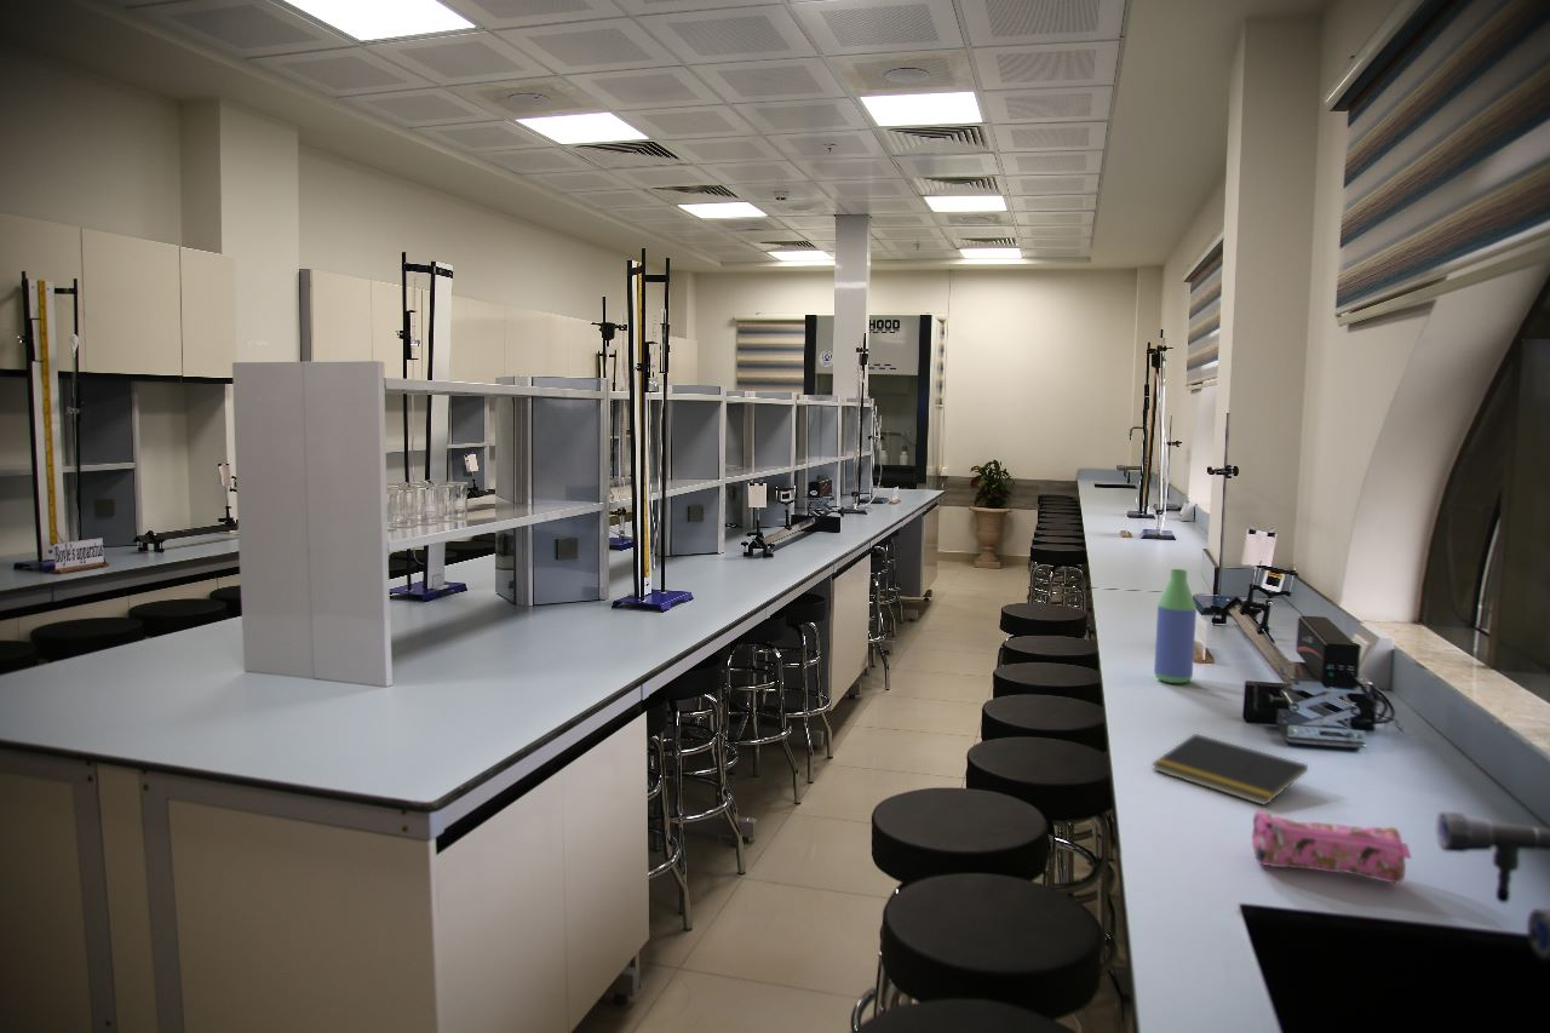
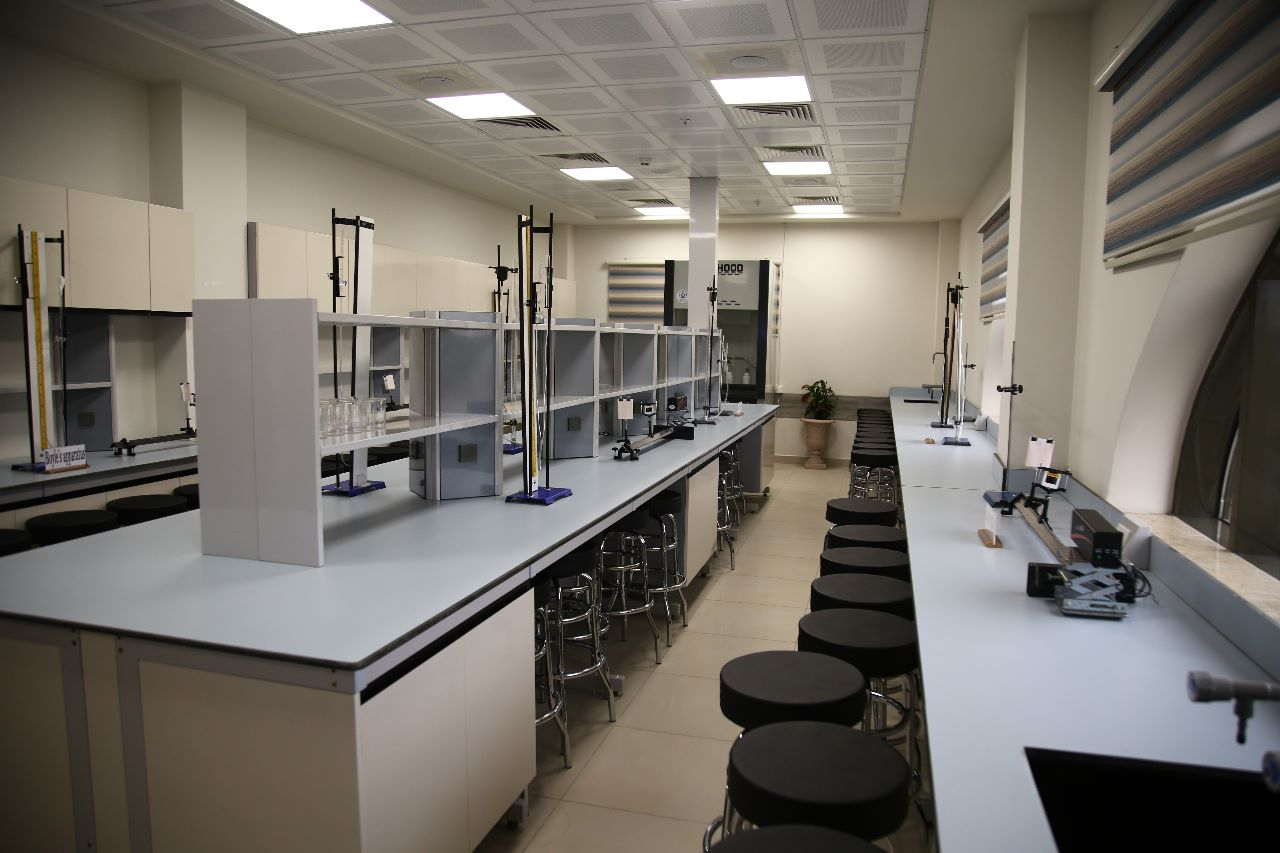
- bottle (1176, 625)
- pencil case (1327, 845)
- notepad (1228, 767)
